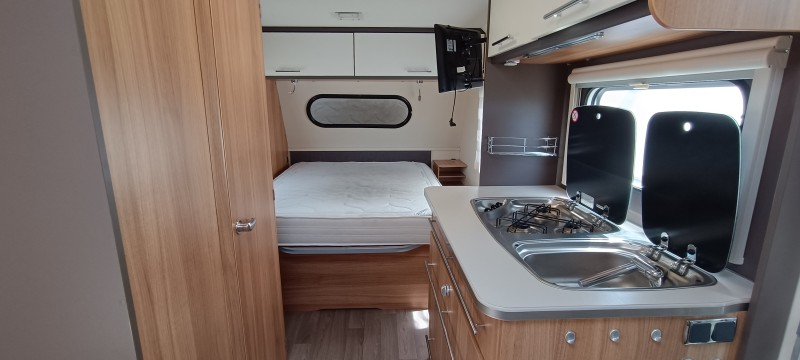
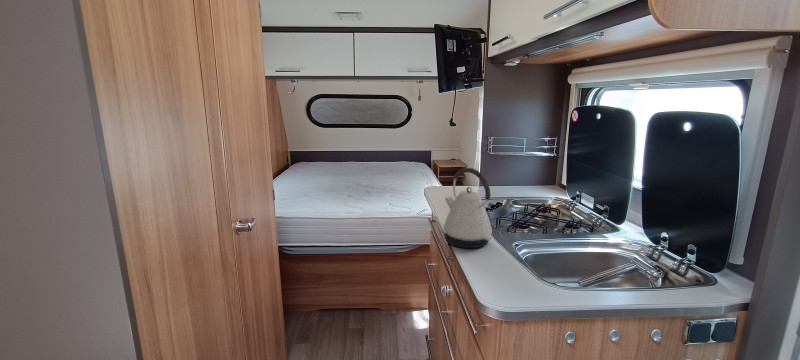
+ kettle (467, 205)
